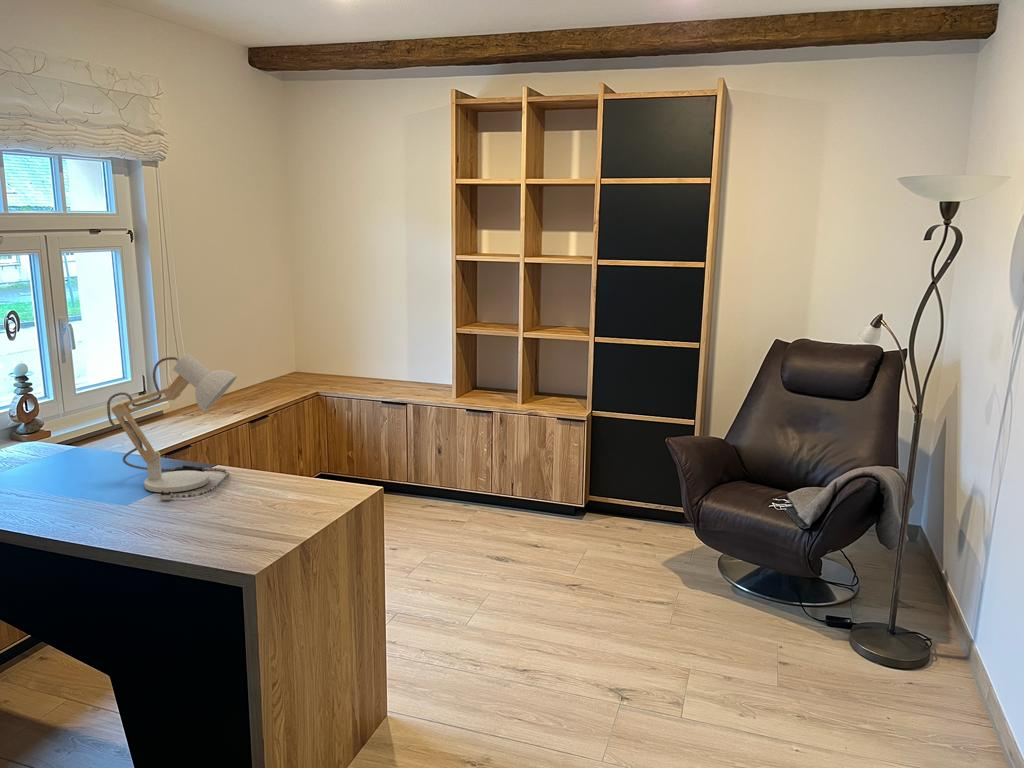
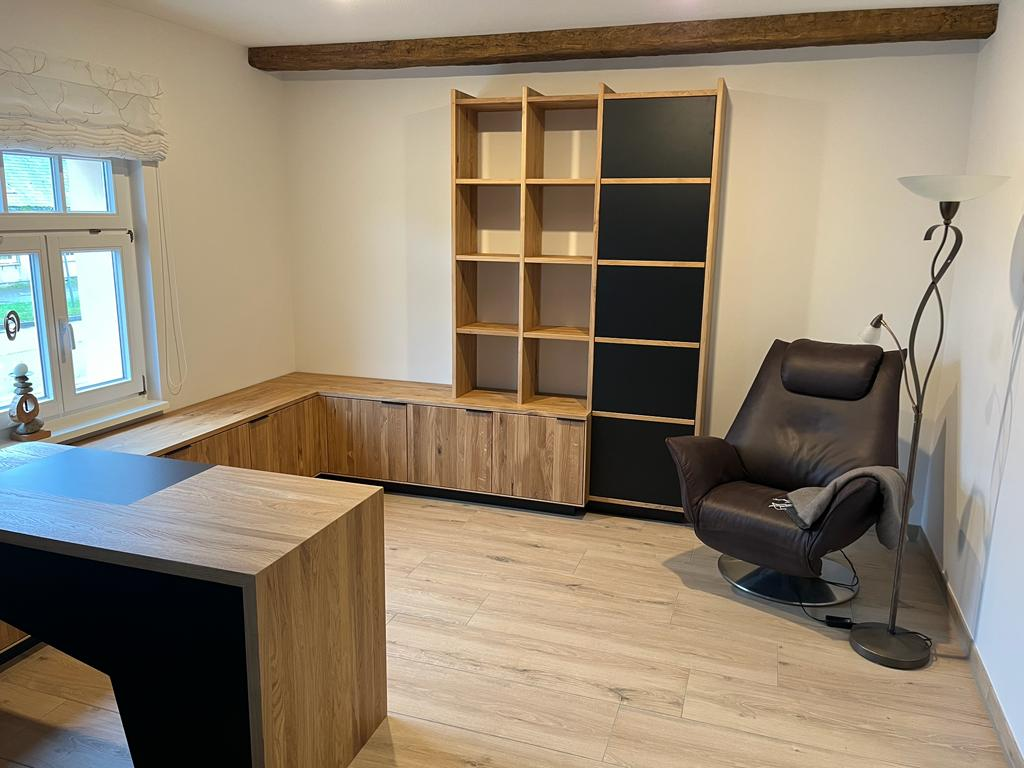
- desk lamp (174, 399)
